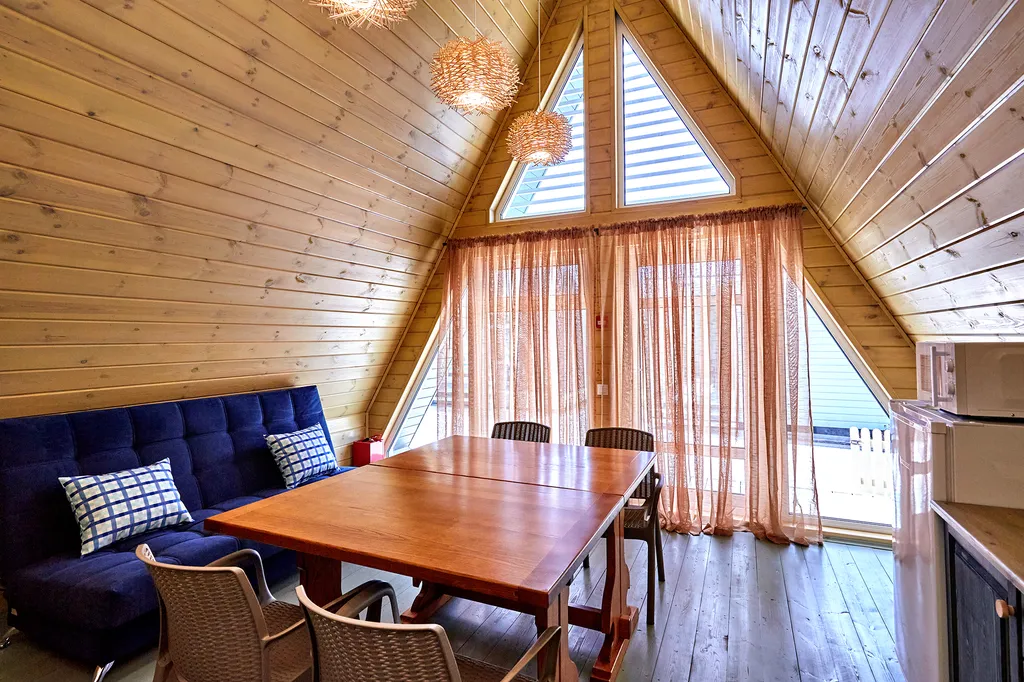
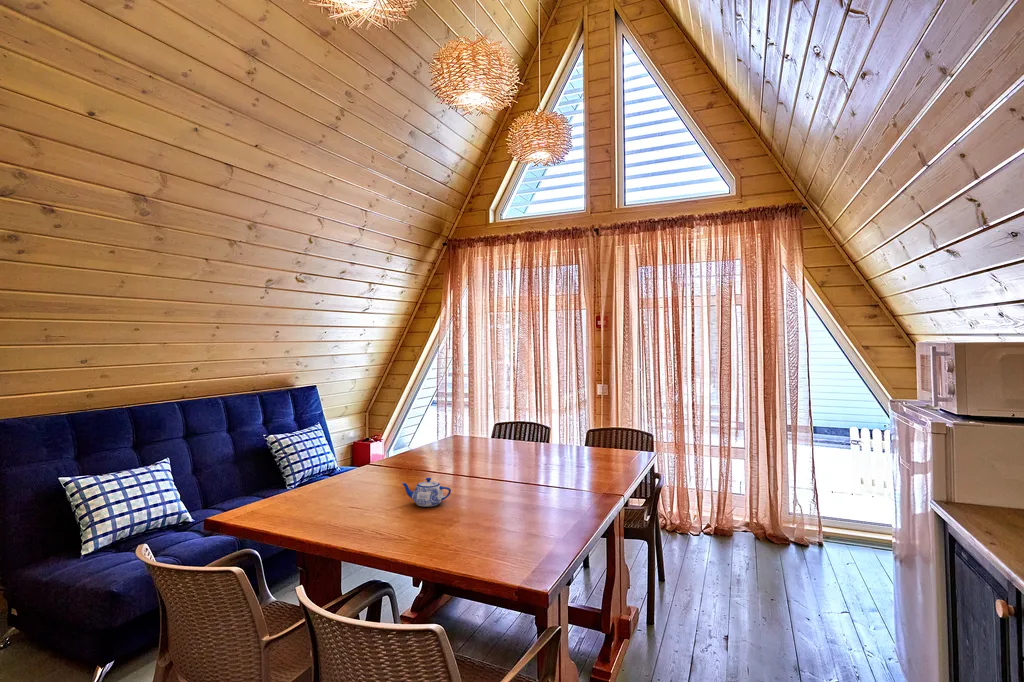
+ teapot (425, 490)
